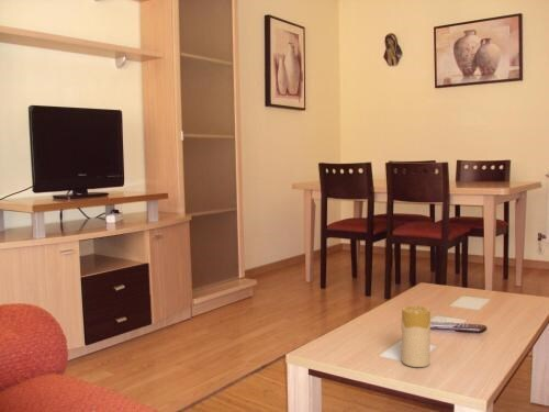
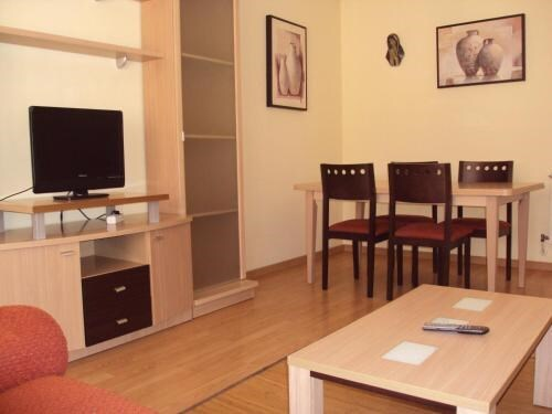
- candle (415, 335)
